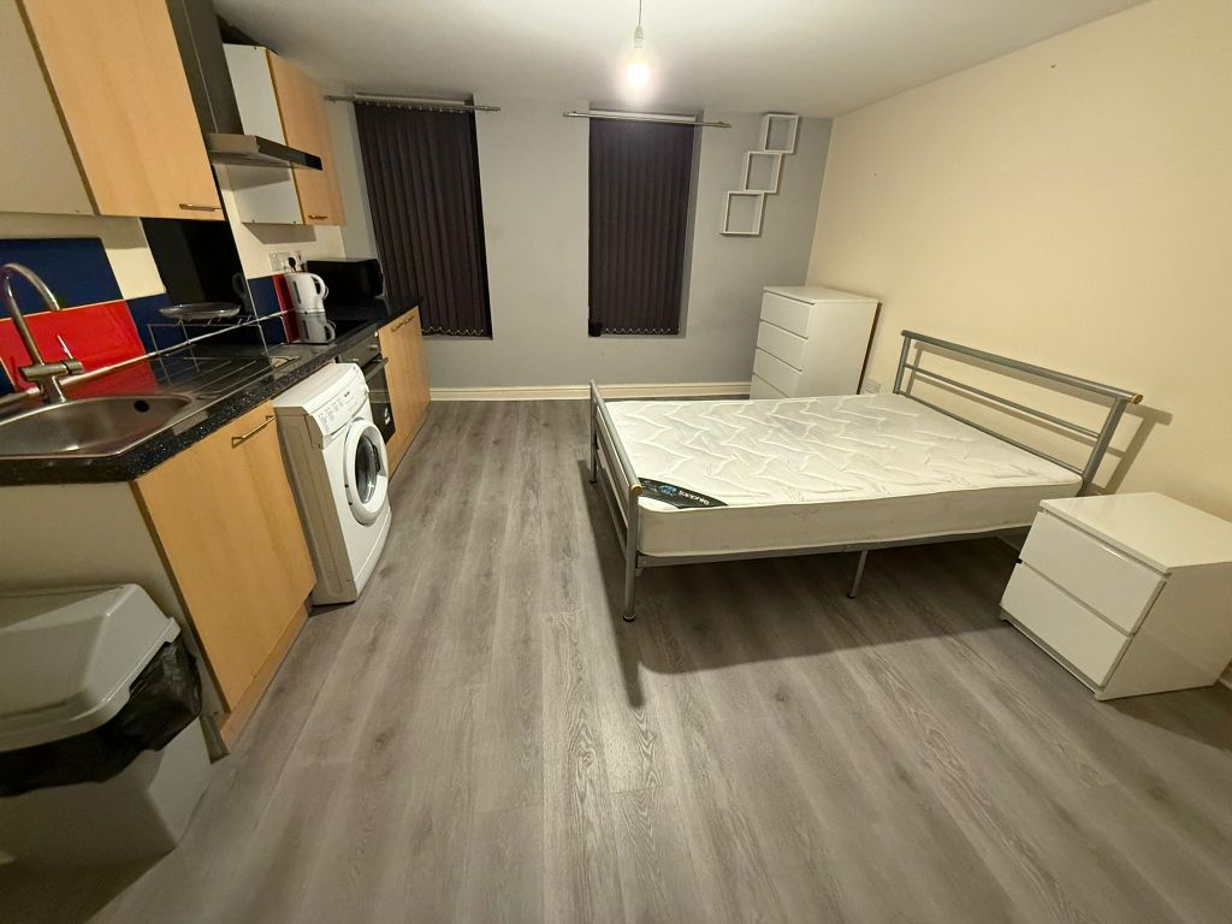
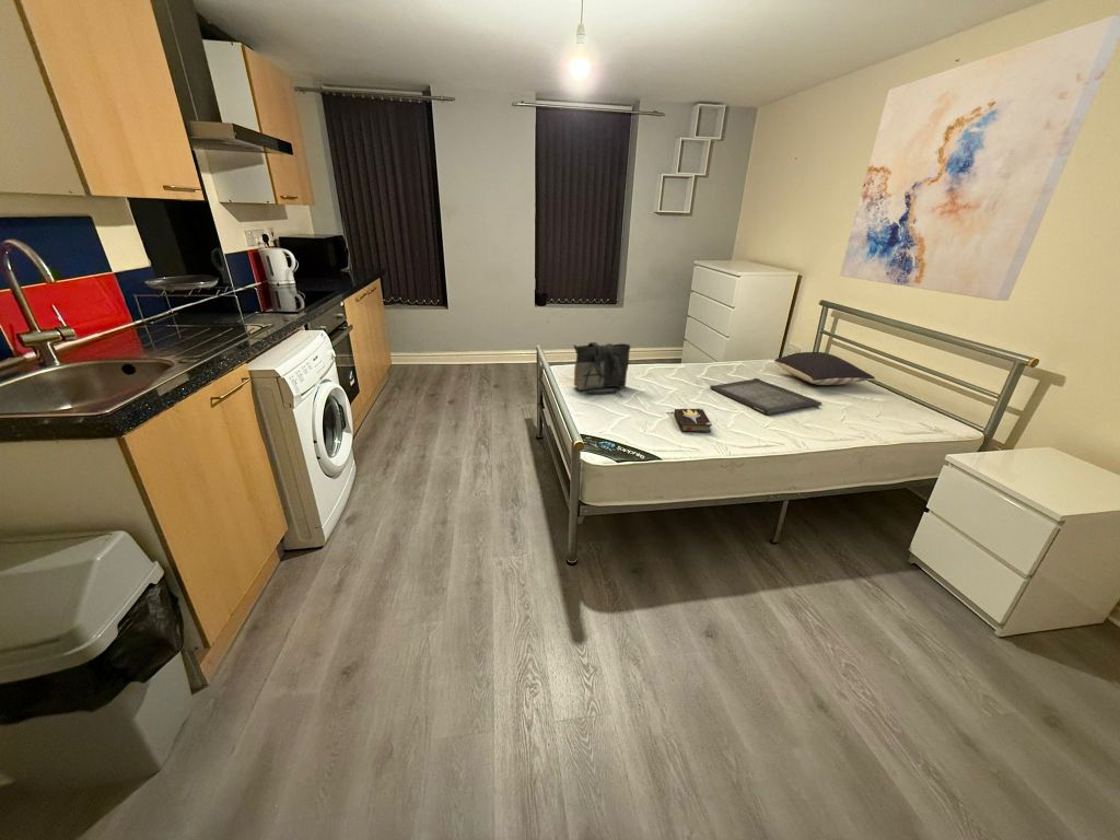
+ hardback book (691, 419)
+ serving tray (762, 394)
+ tote bag (602, 366)
+ wall art (942, 183)
+ pillow (821, 369)
